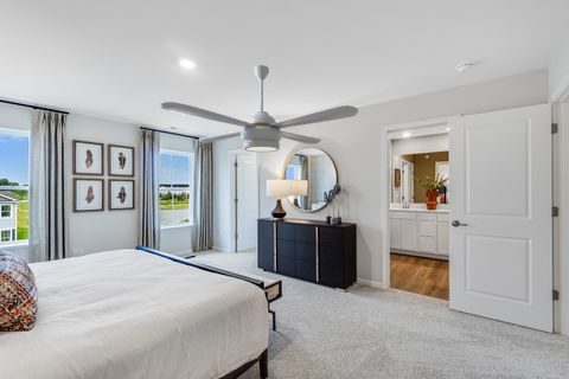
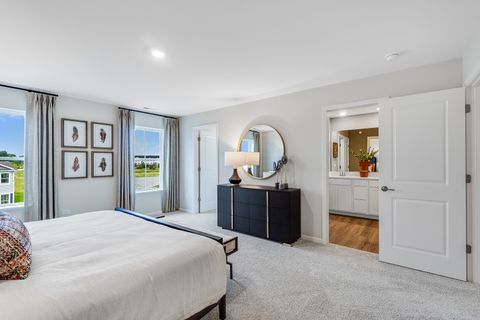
- ceiling fan (261, 109)
